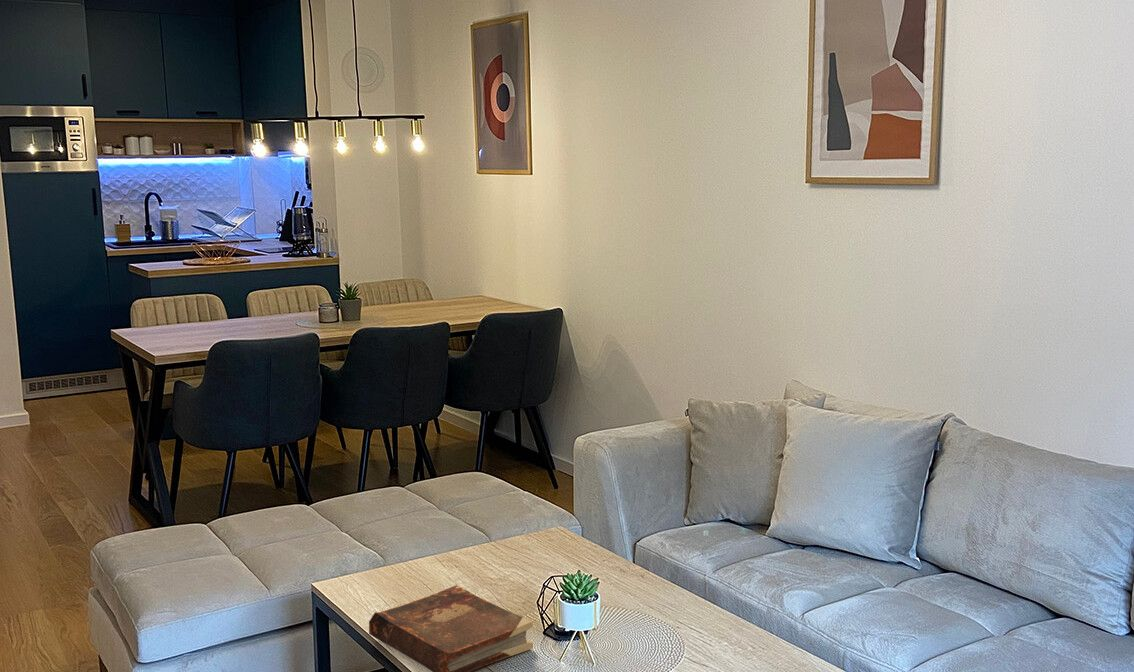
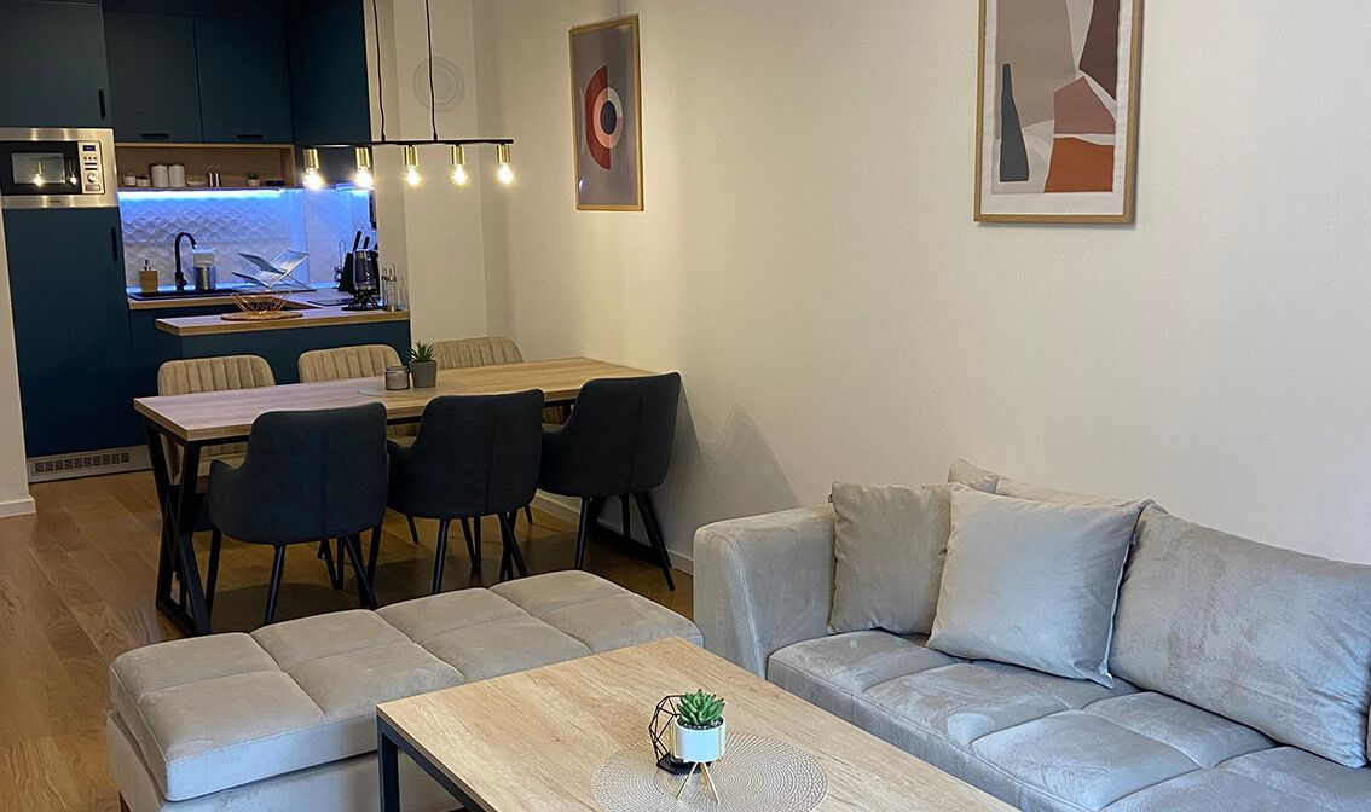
- book (449, 631)
